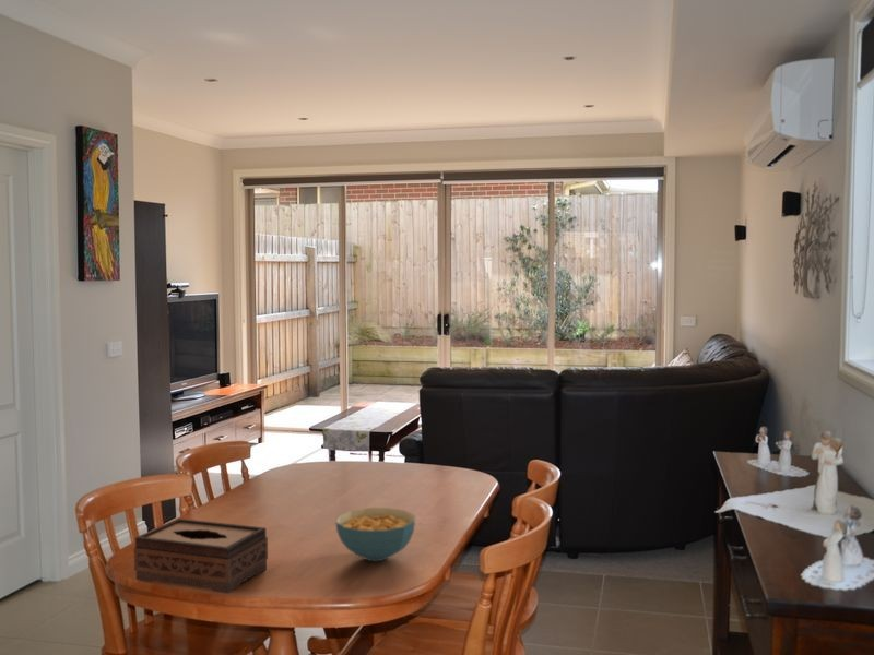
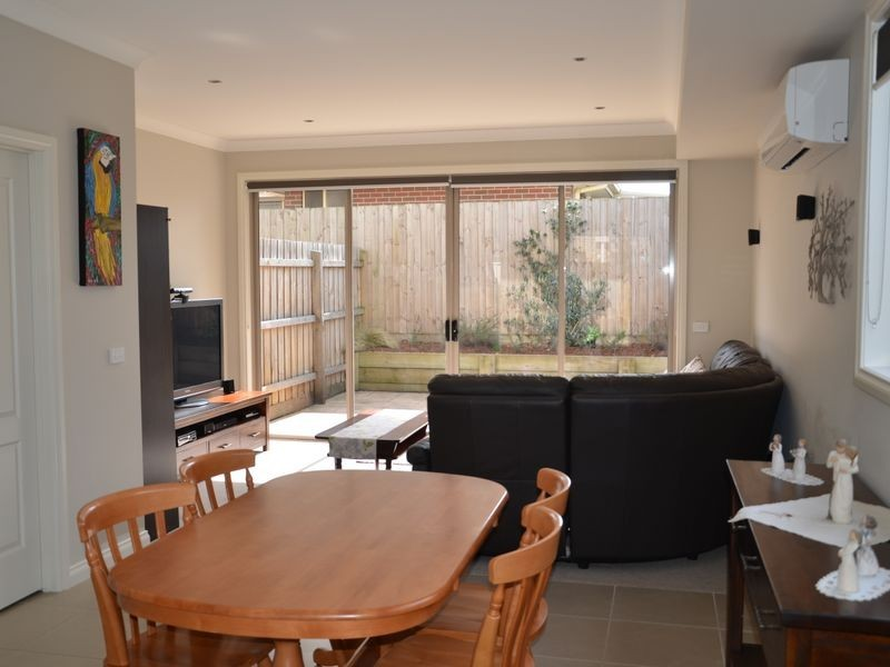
- tissue box (202, 553)
- cereal bowl (376, 537)
